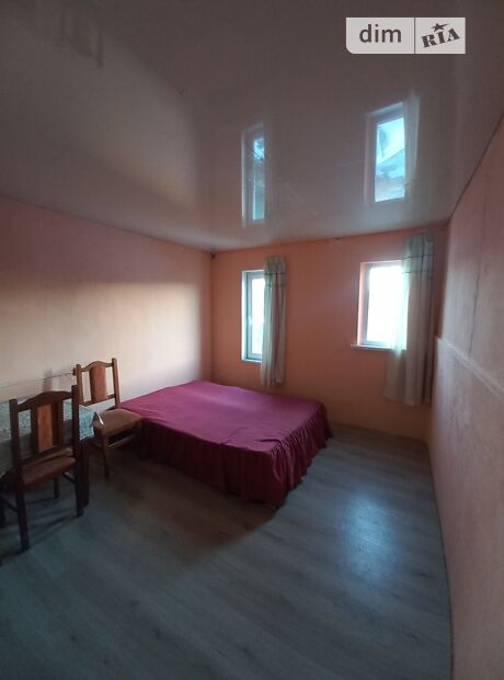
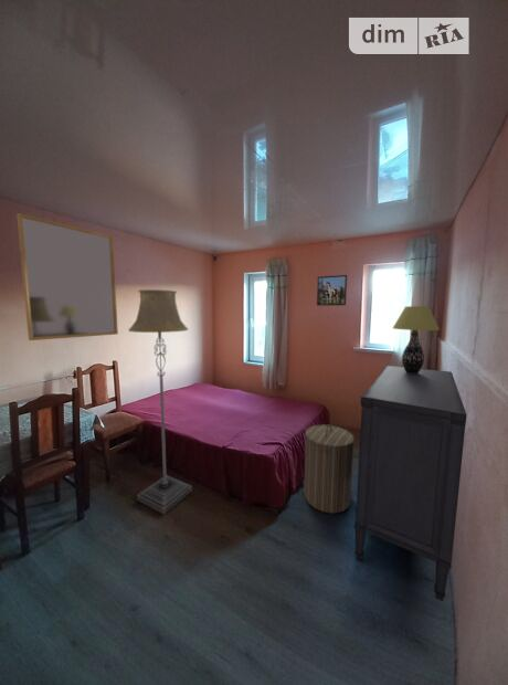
+ dresser (408, 452)
+ table lamp (414, 339)
+ laundry hamper (328, 461)
+ floor lamp (161, 398)
+ home mirror (74, 283)
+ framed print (331, 291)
